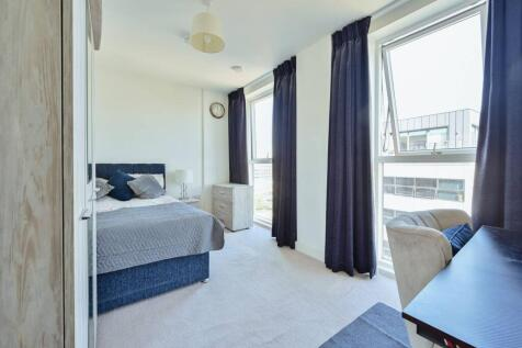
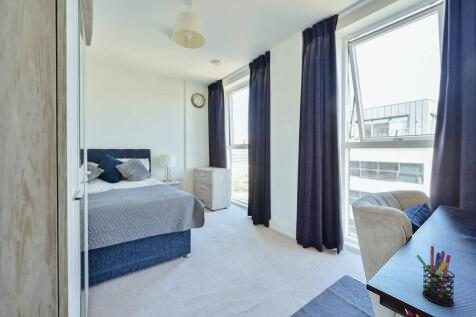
+ pen holder (434, 273)
